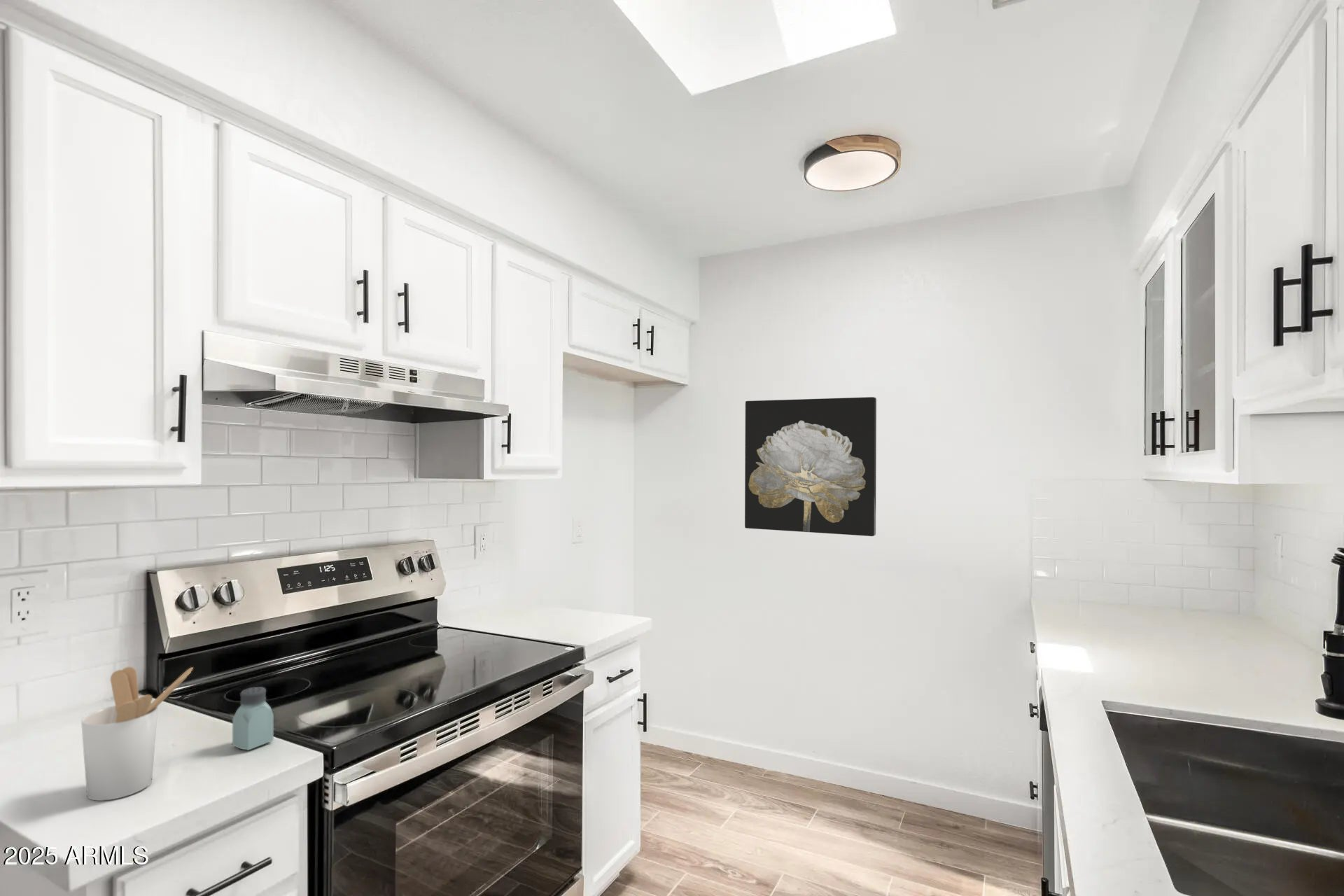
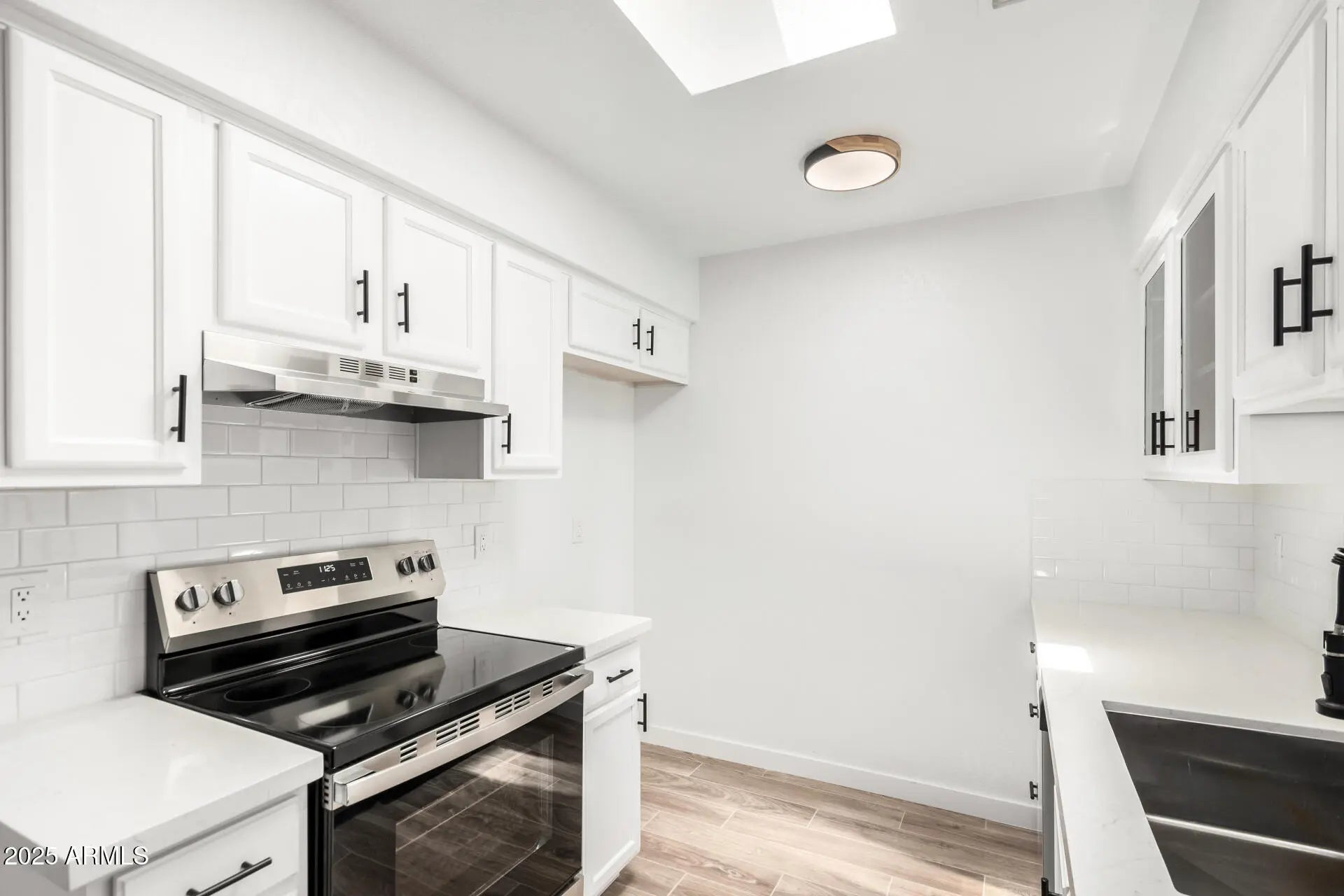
- saltshaker (253, 717)
- wall art (808, 465)
- utensil holder (140, 728)
